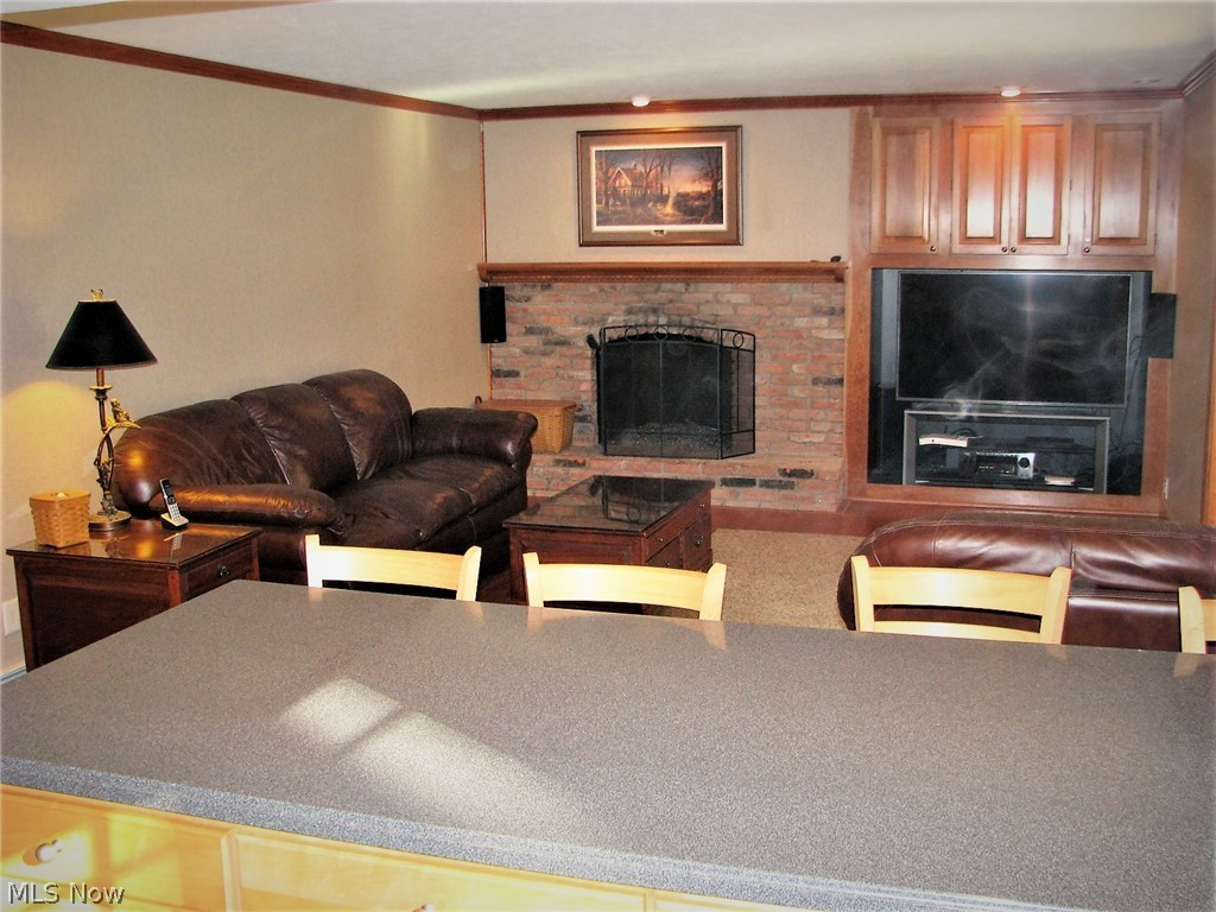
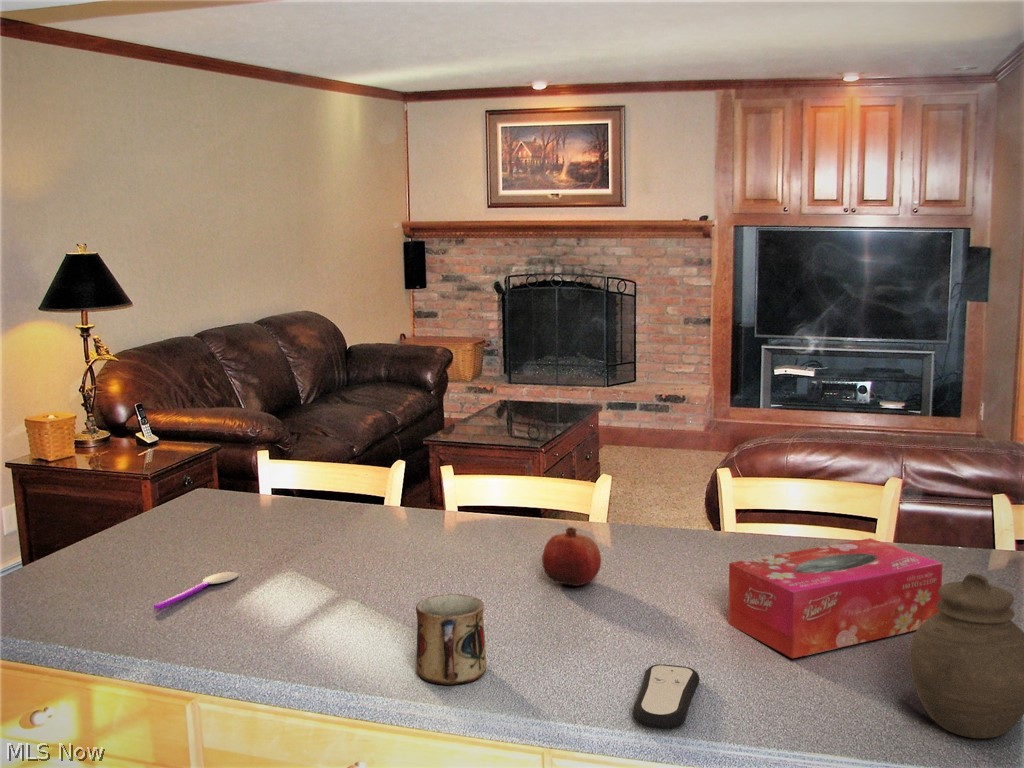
+ remote control (665, 694)
+ tissue box (834, 593)
+ spoon (197, 587)
+ jar (973, 650)
+ mug (451, 639)
+ fruit (571, 556)
